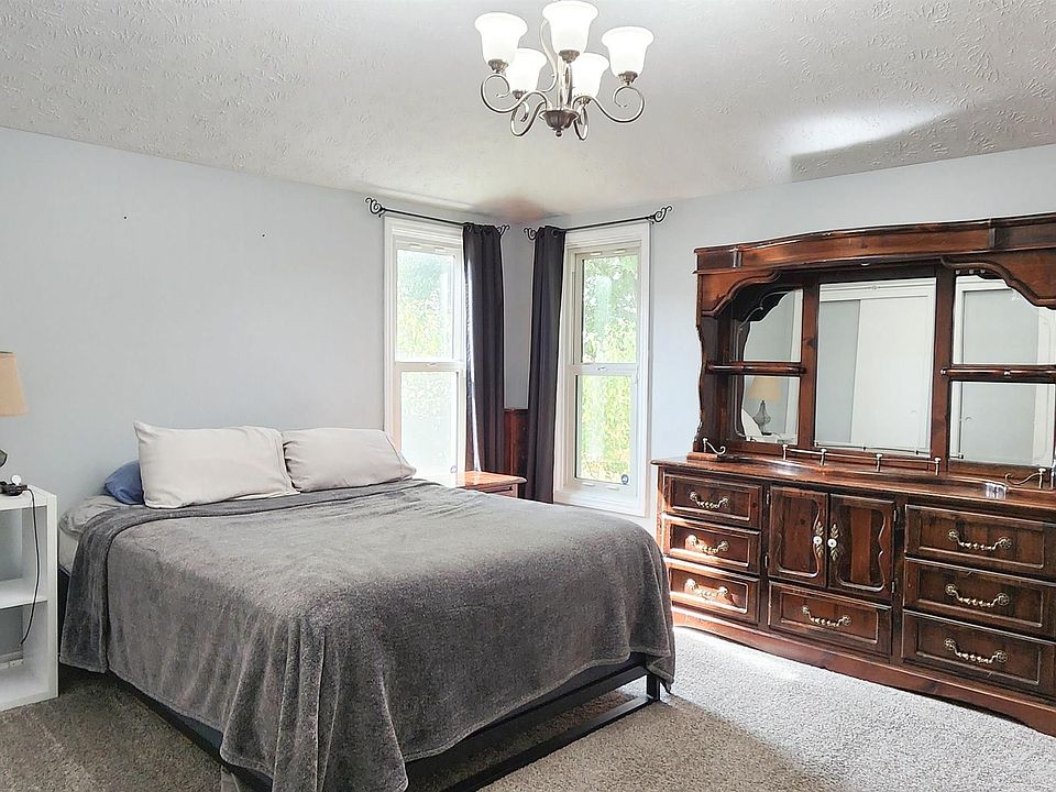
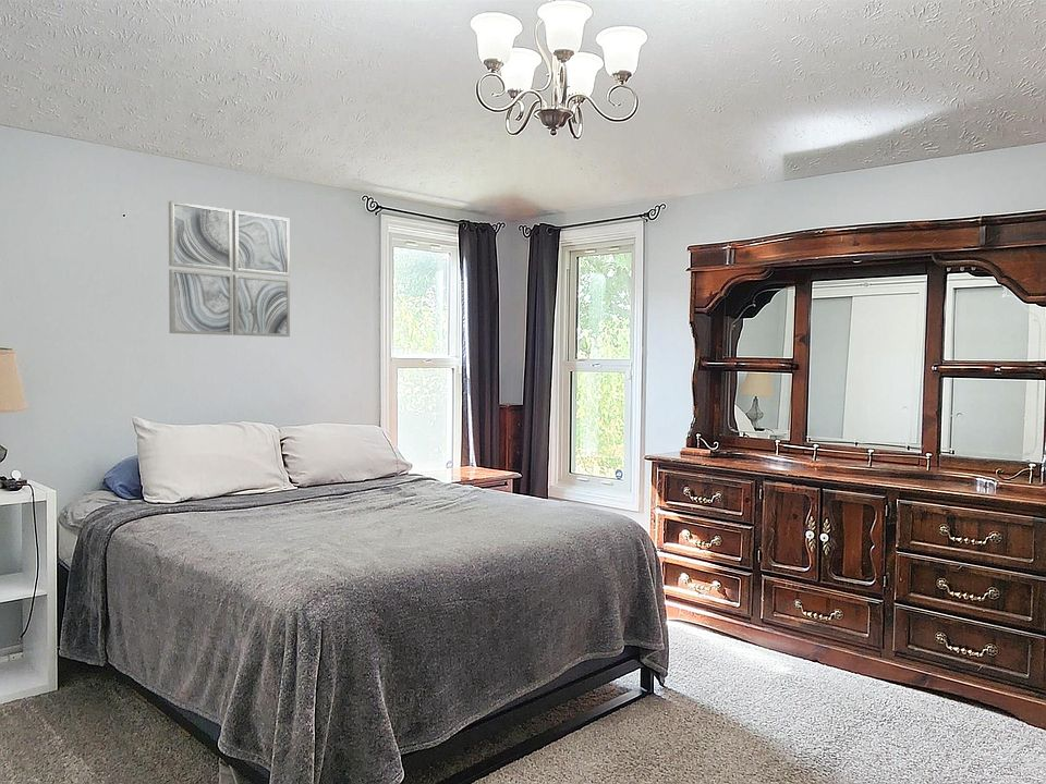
+ wall art (231, 274)
